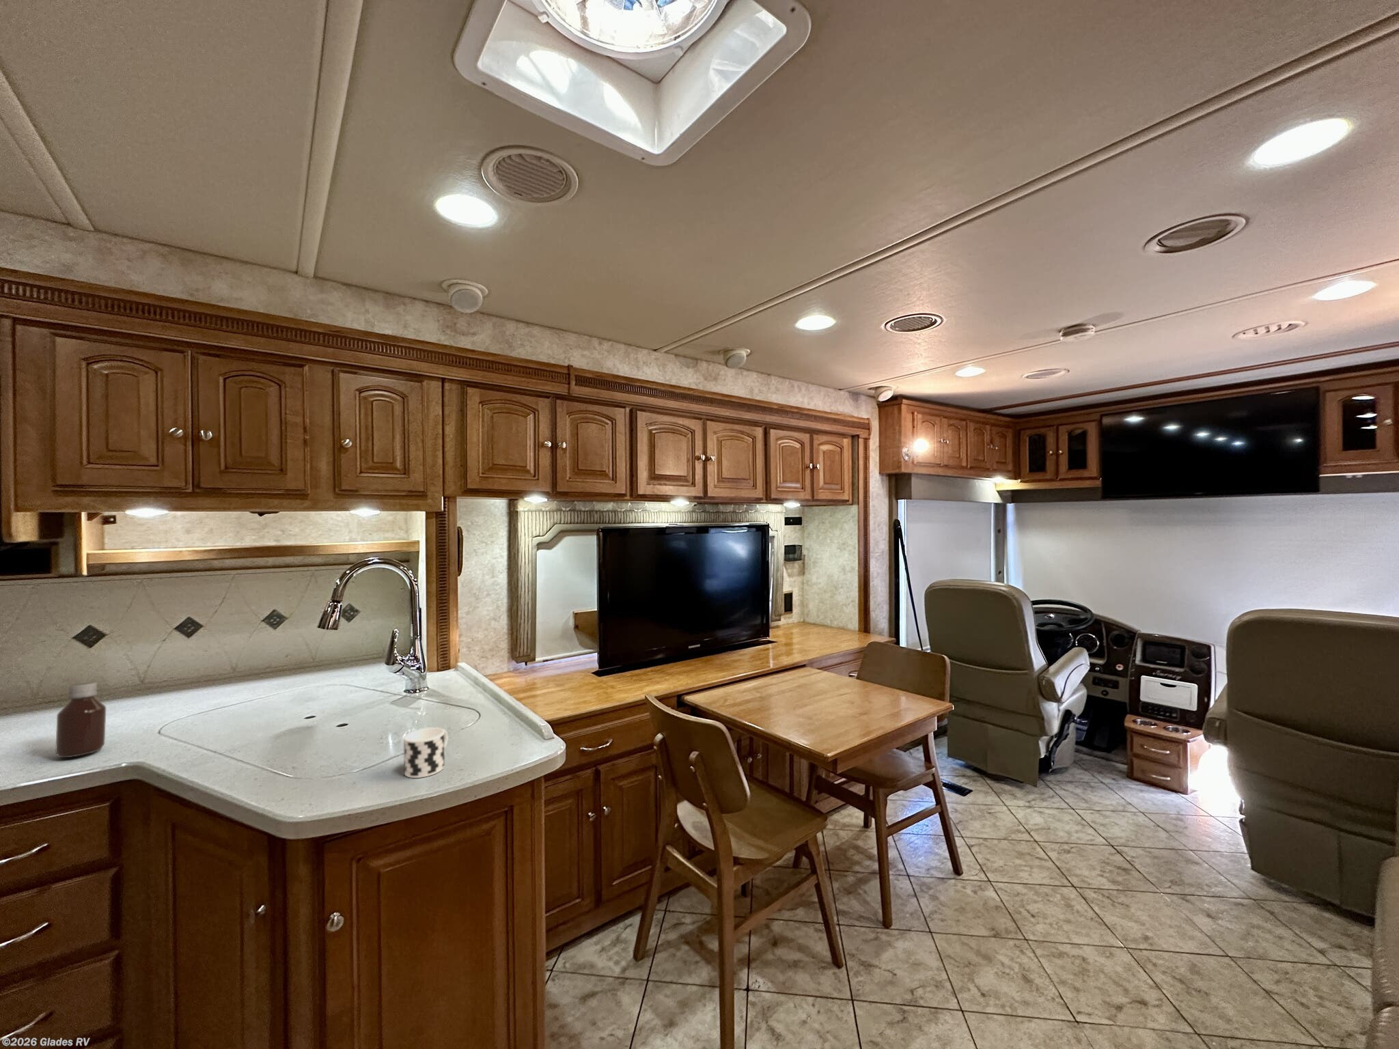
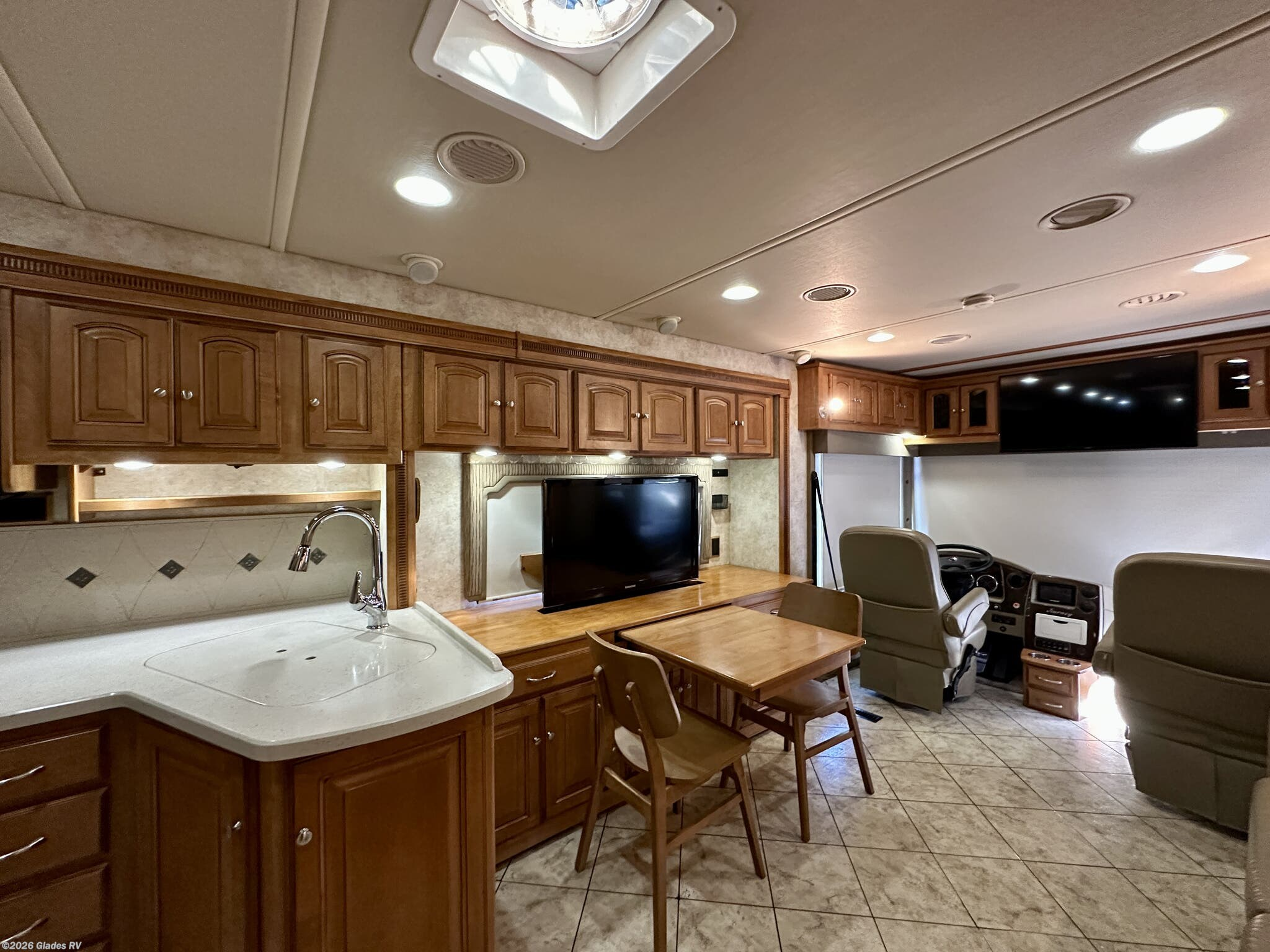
- bottle (82, 718)
- cup (429, 749)
